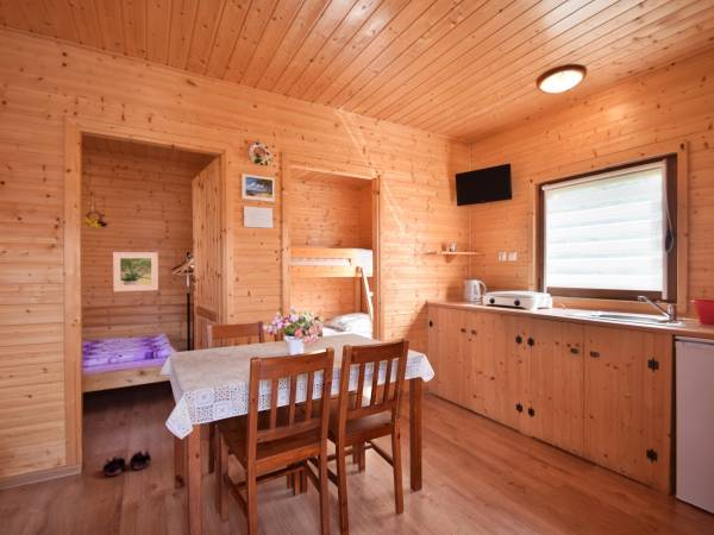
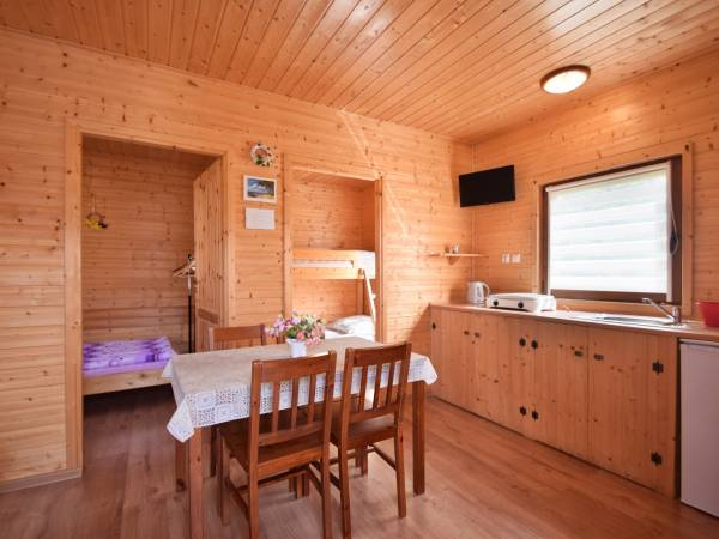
- slippers (130, 459)
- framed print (136, 271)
